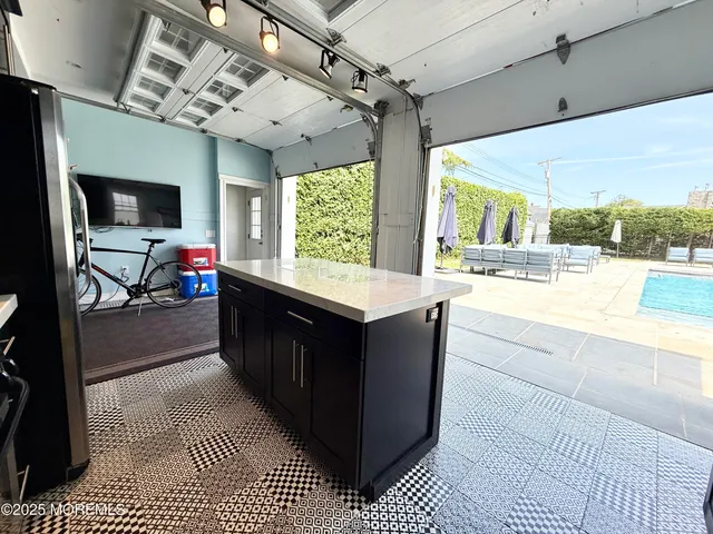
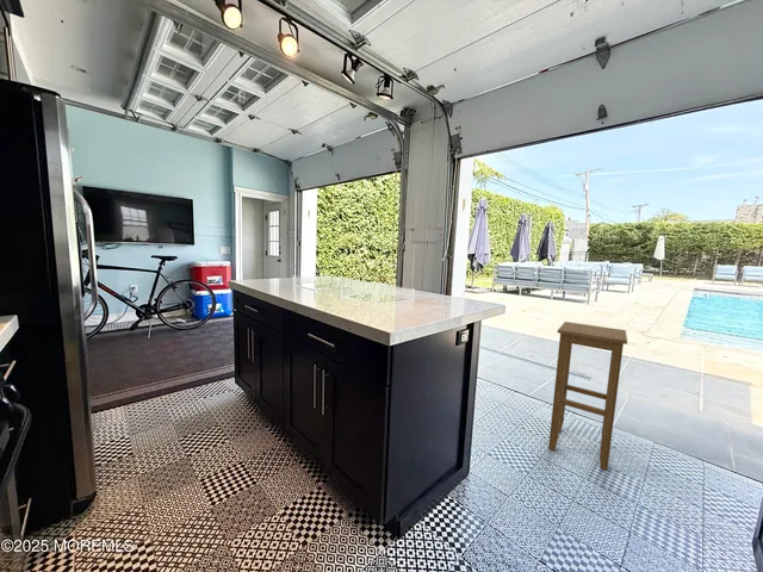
+ stool (585, 390)
